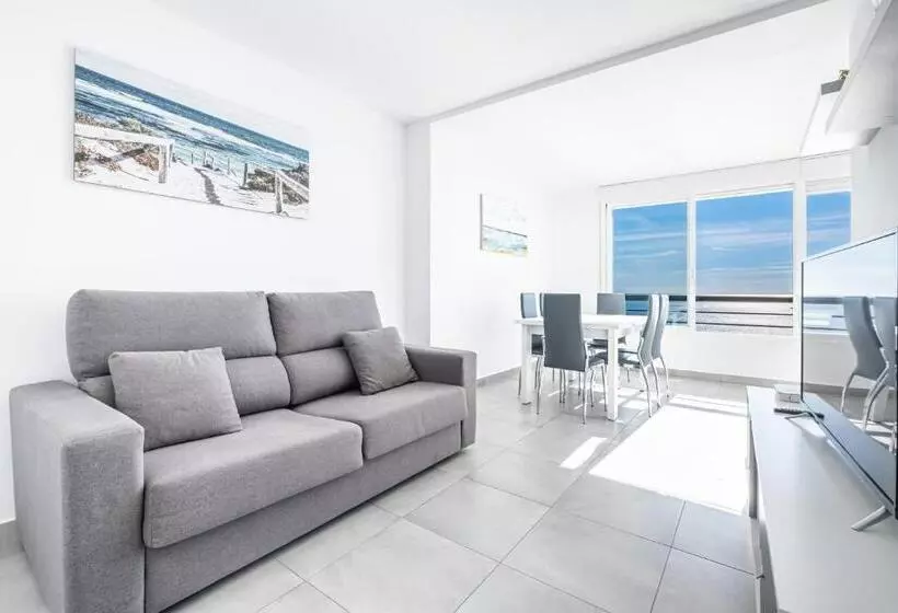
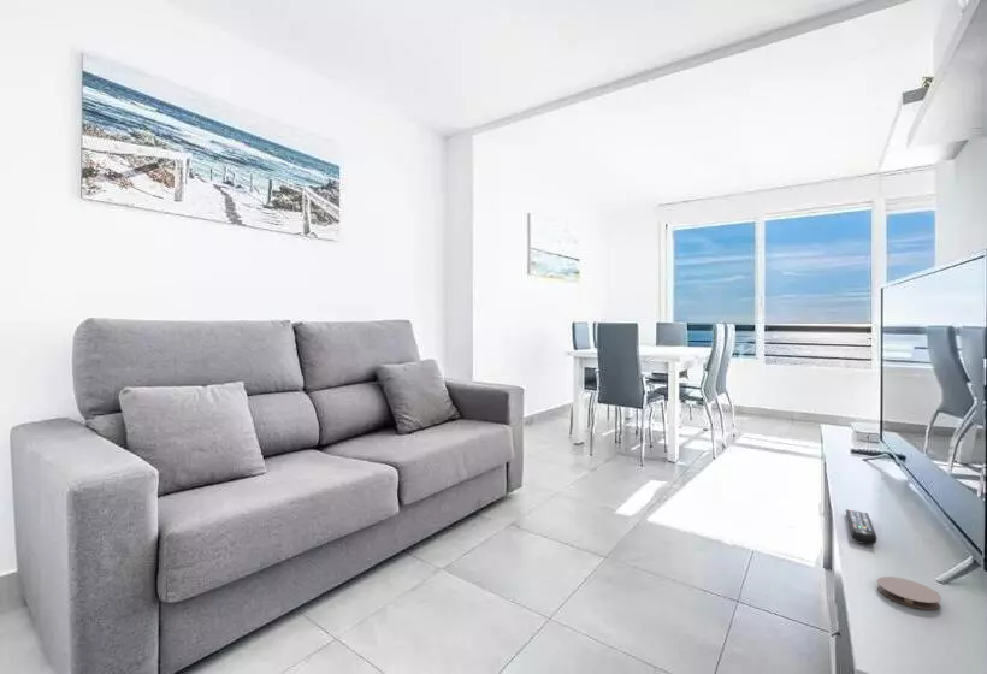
+ coaster (908, 592)
+ remote control (859, 525)
